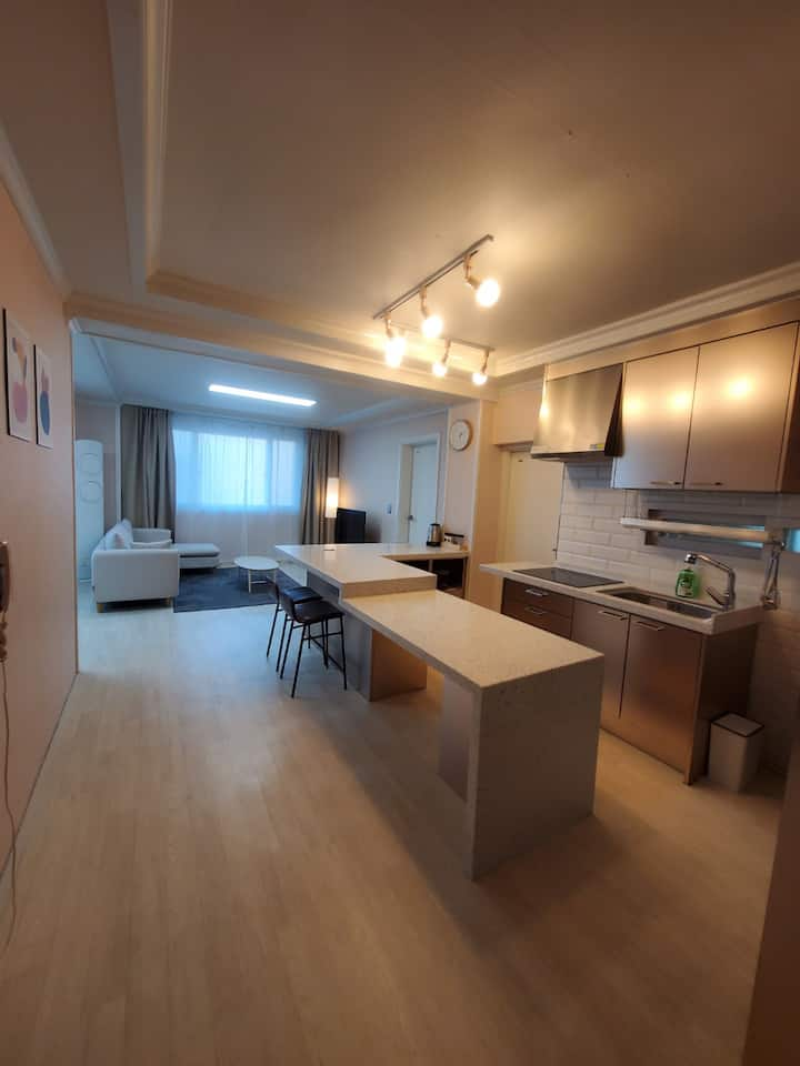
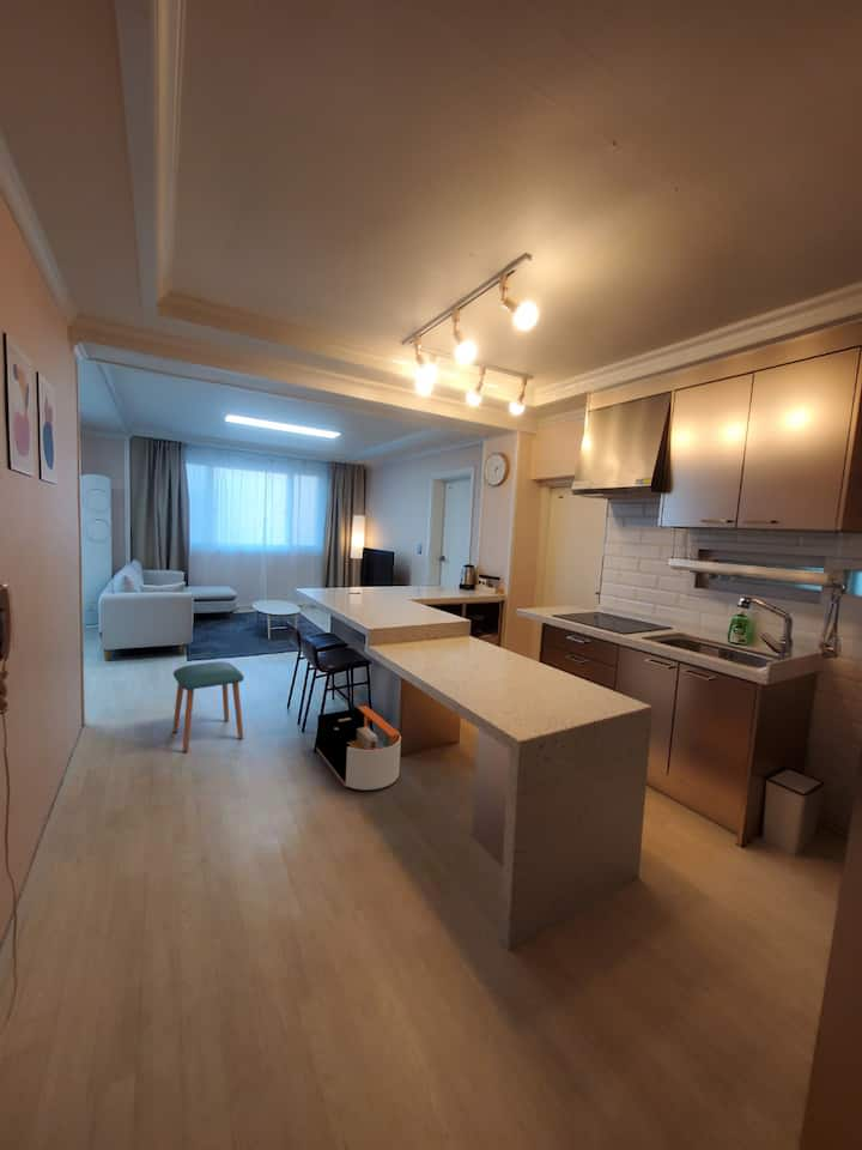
+ stool (207, 686)
+ storage bin (360, 745)
